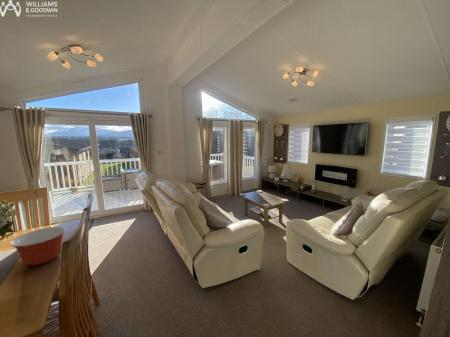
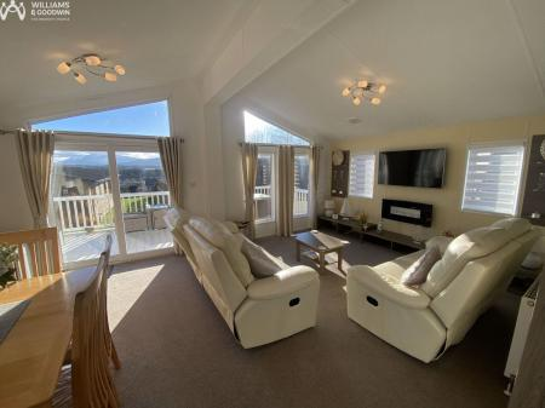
- mixing bowl (41, 247)
